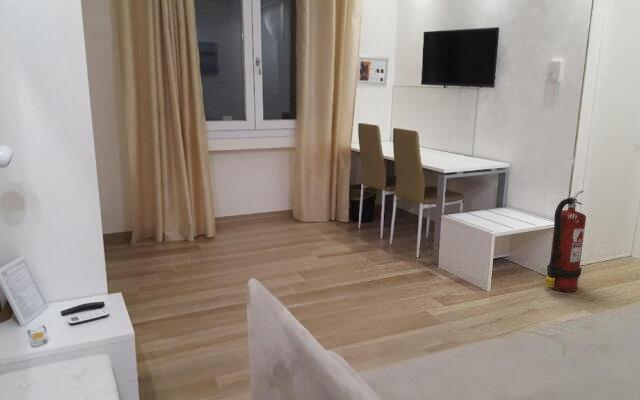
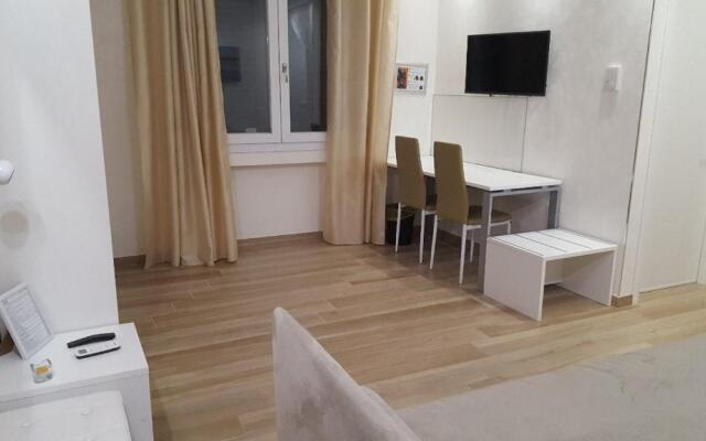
- fire extinguisher (564, 241)
